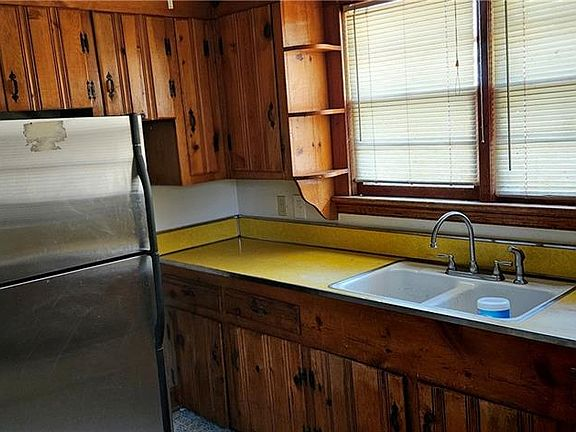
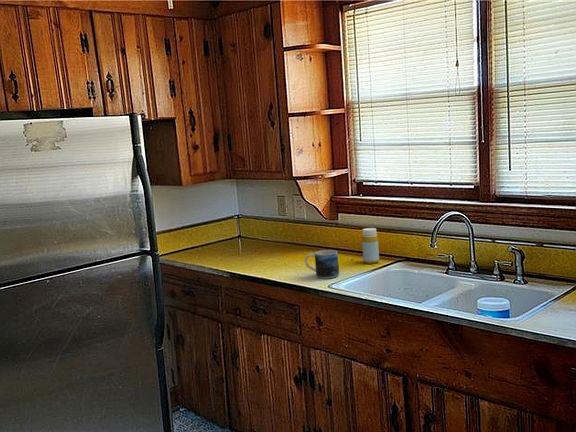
+ mug (321, 264)
+ bottle (370, 245)
